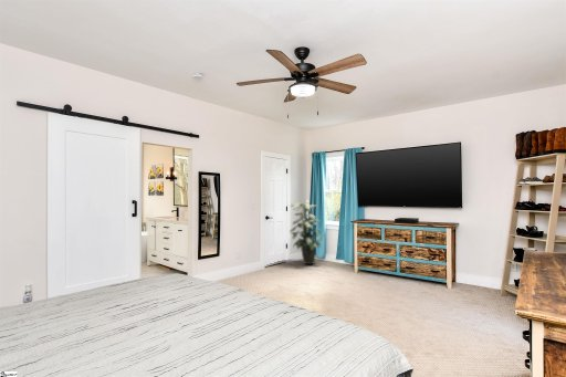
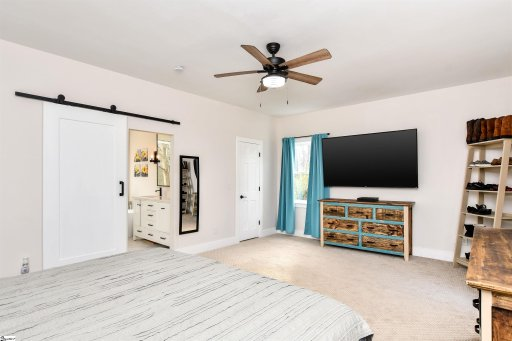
- indoor plant (305, 231)
